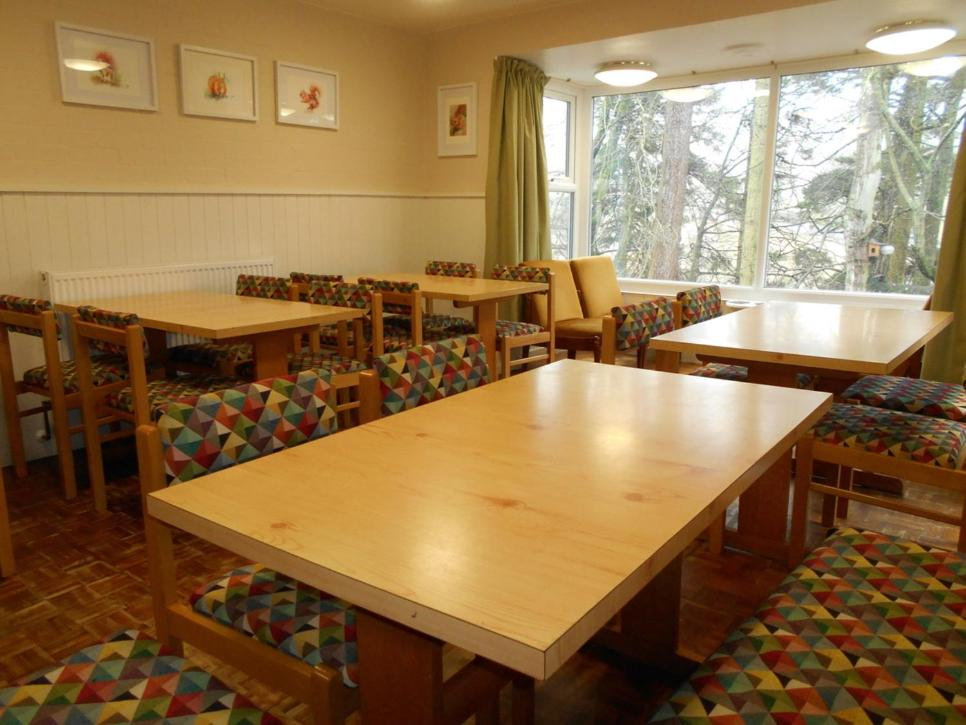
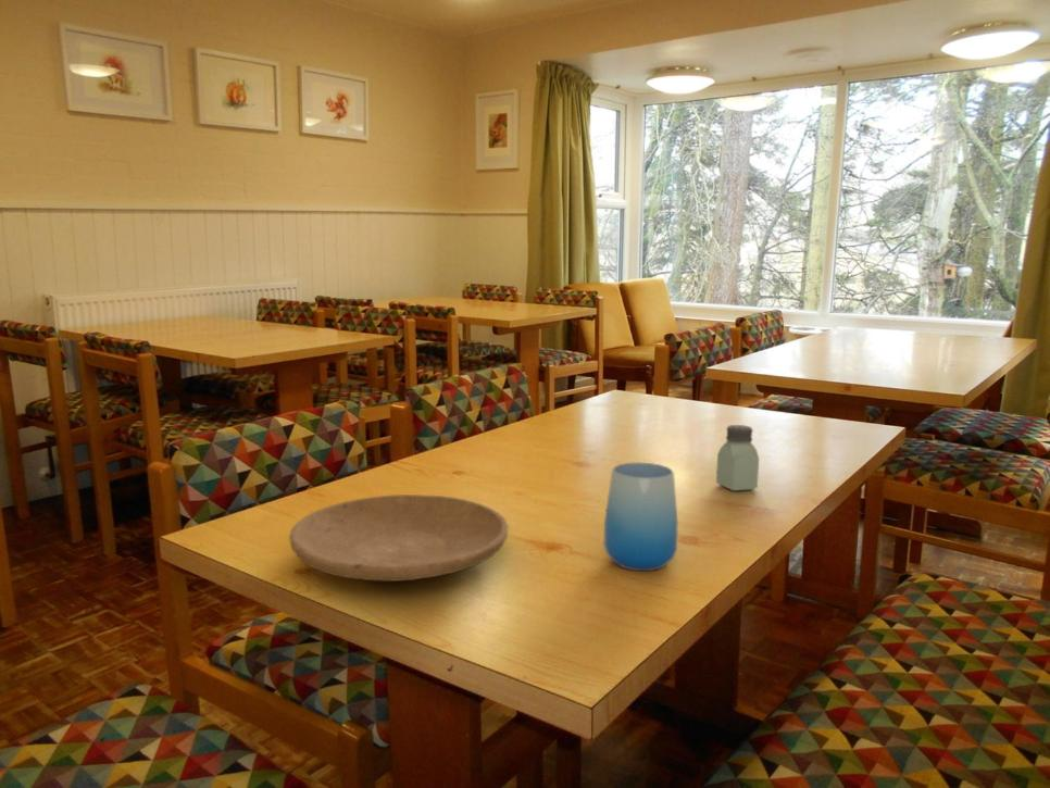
+ saltshaker (738, 456)
+ cup (641, 515)
+ plate (401, 542)
